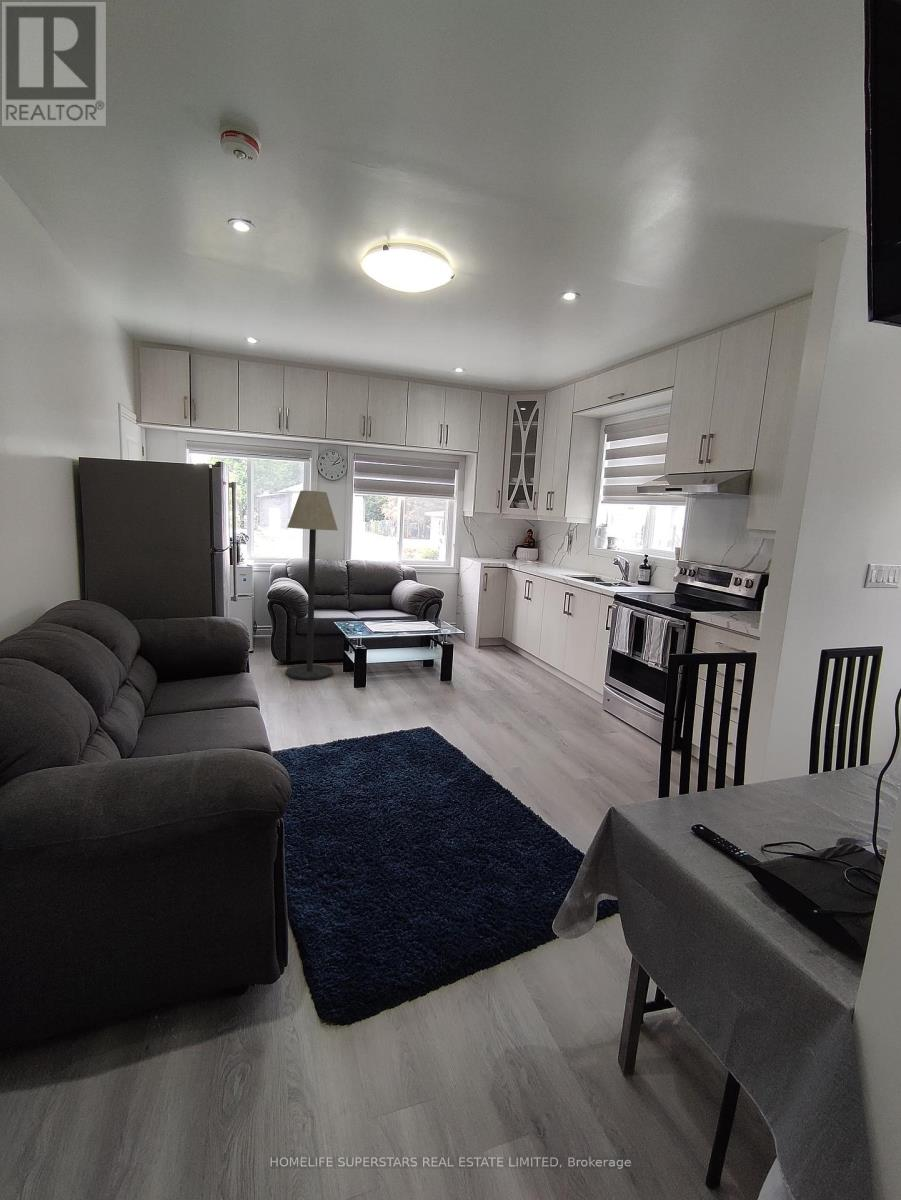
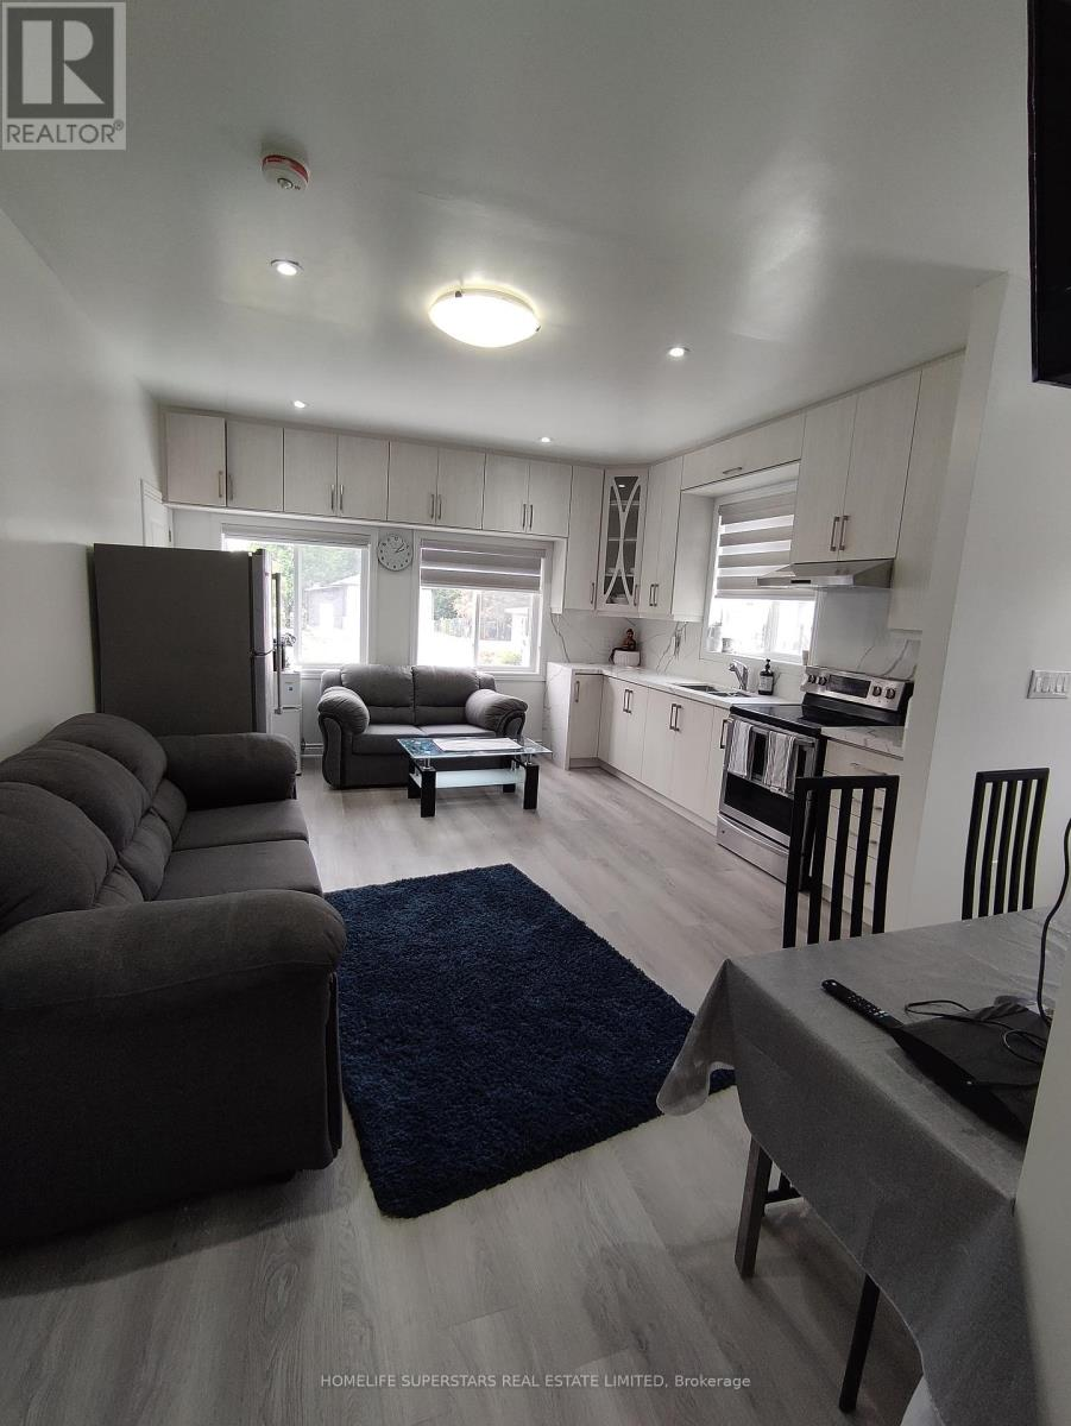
- floor lamp (311, 584)
